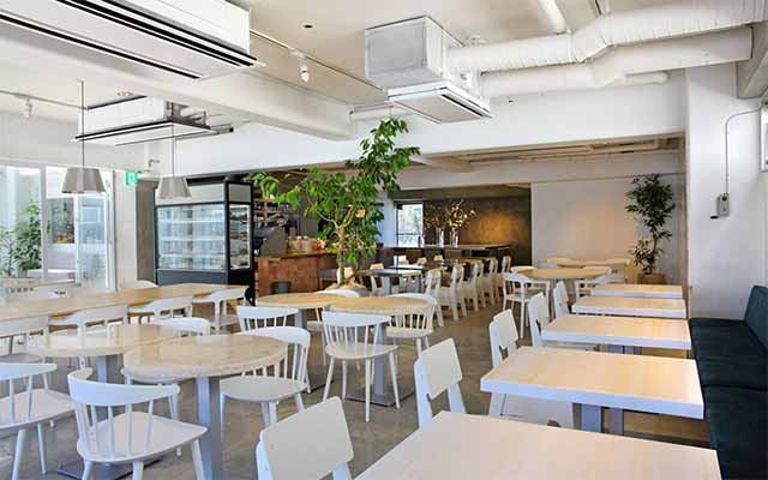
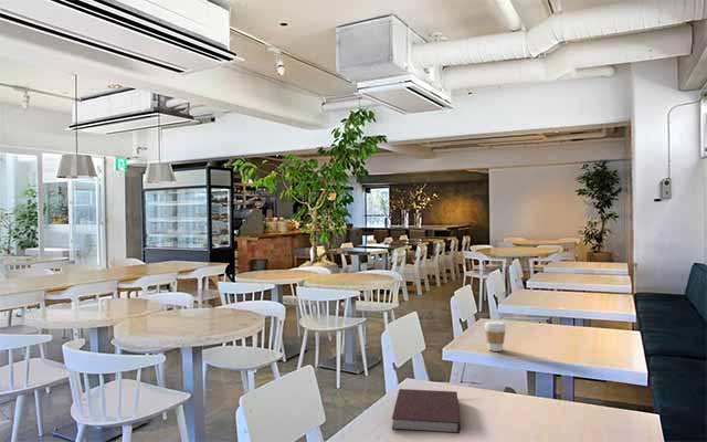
+ coffee cup (495, 335)
+ notebook (426, 409)
